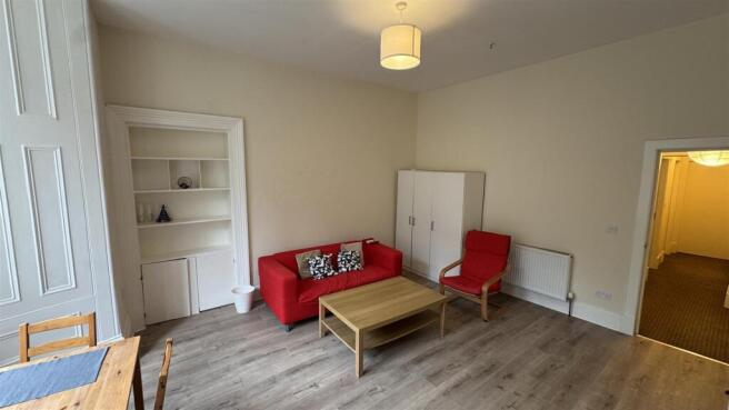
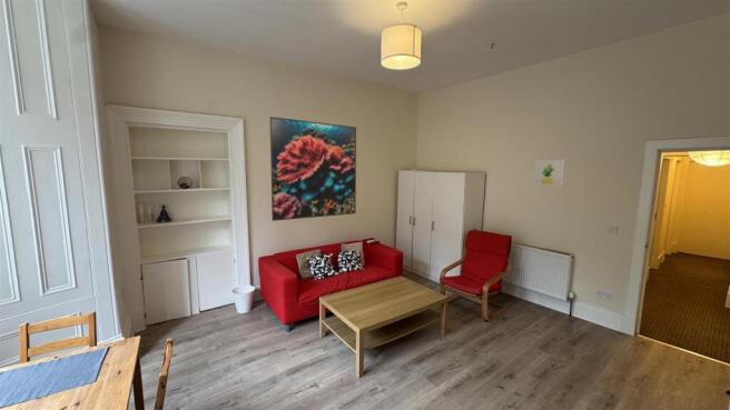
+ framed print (317, 170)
+ wall art (548, 172)
